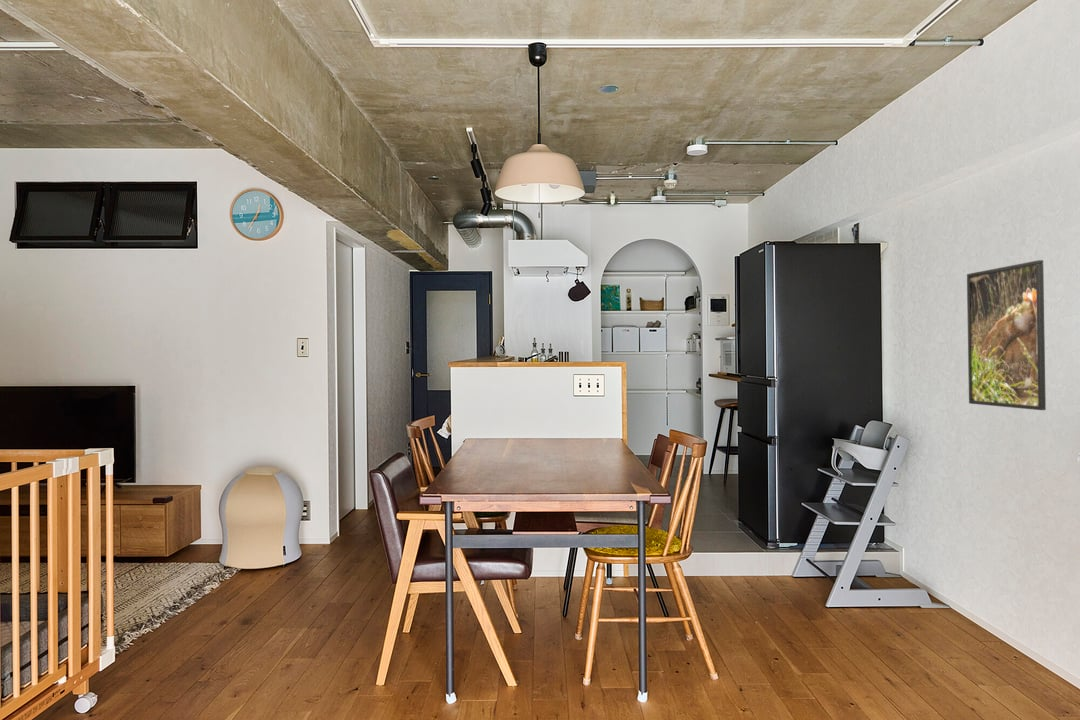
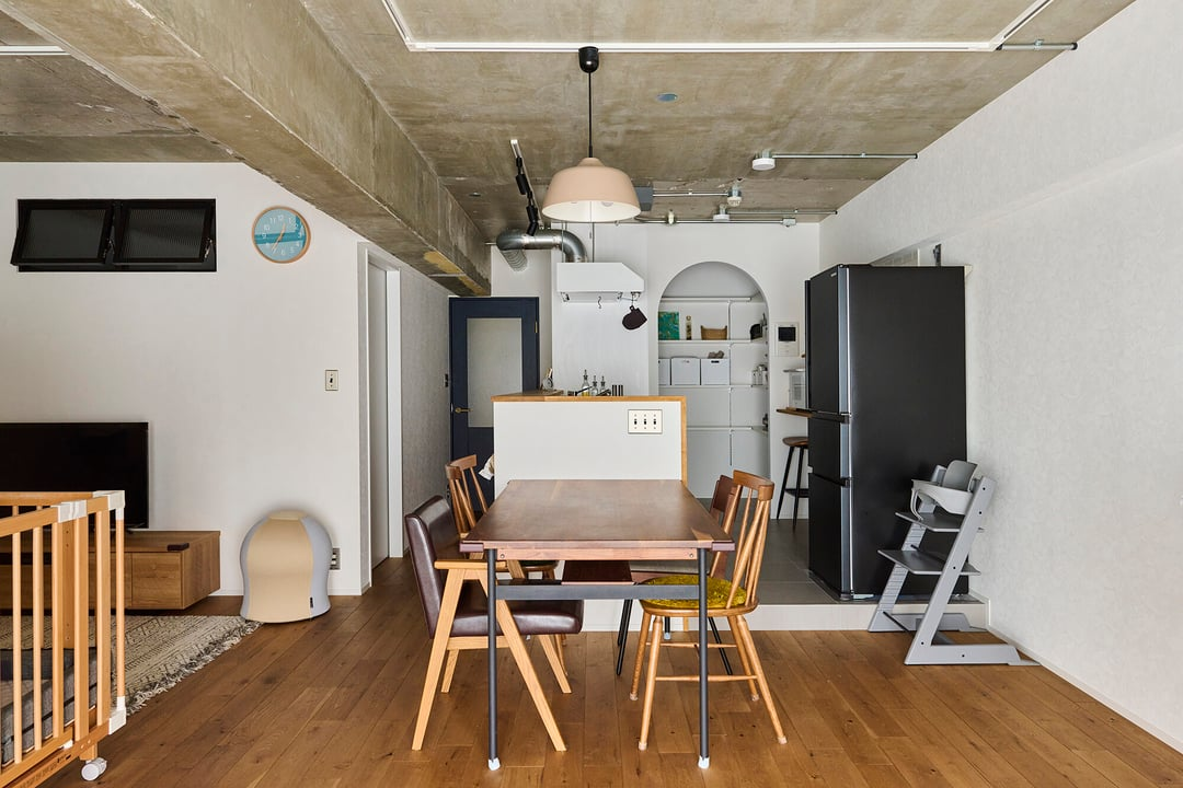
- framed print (1003, 337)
